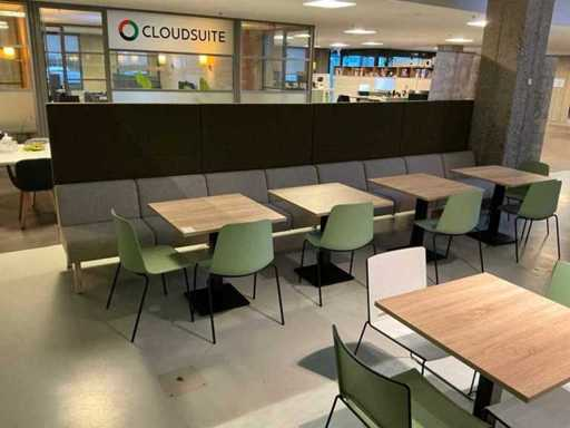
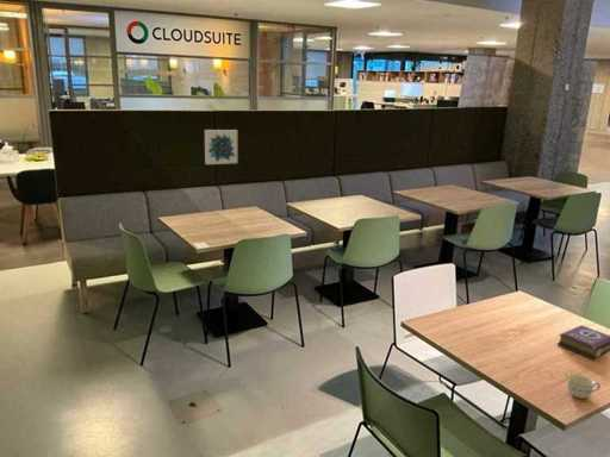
+ cup (583, 388)
+ book (587, 340)
+ wall art (220, 146)
